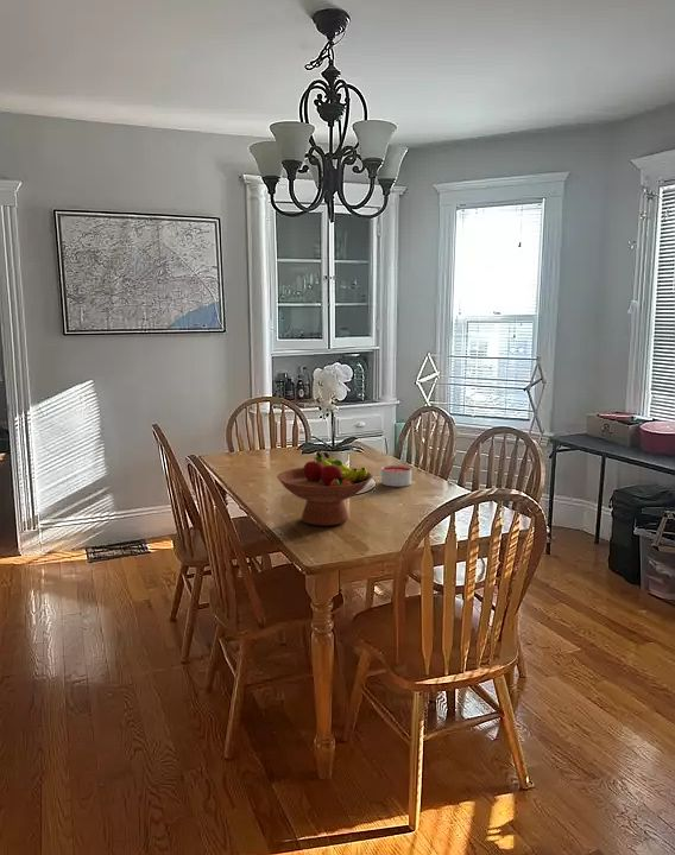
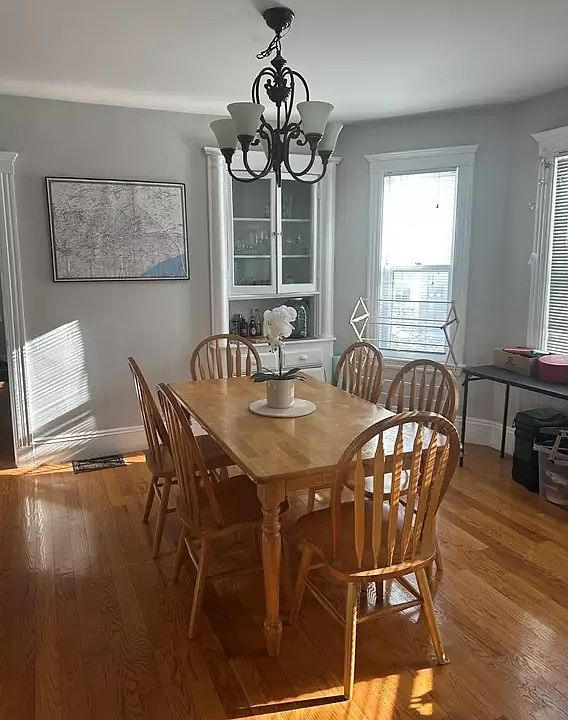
- fruit bowl (324, 489)
- candle (396, 475)
